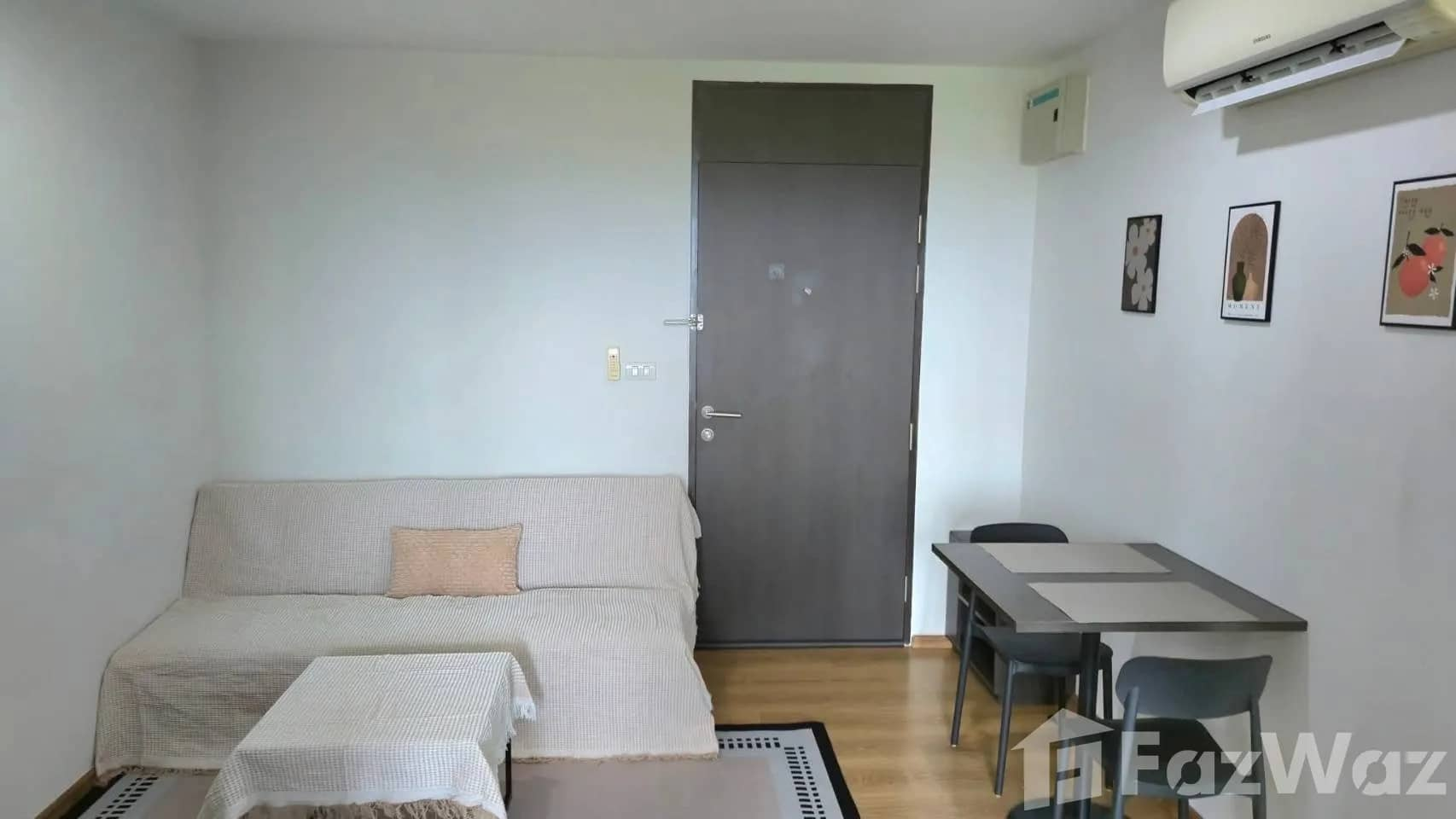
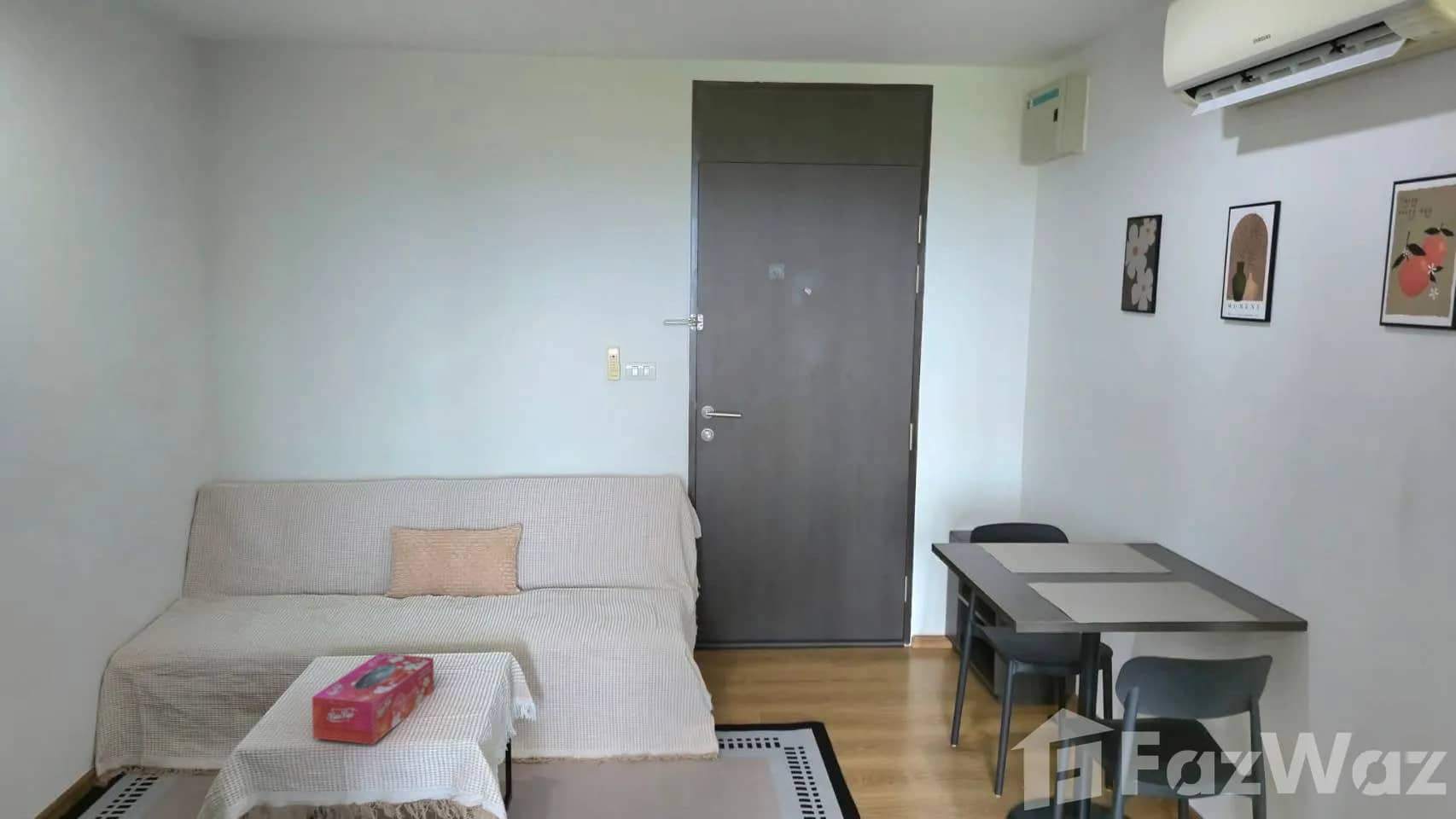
+ tissue box (376, 695)
